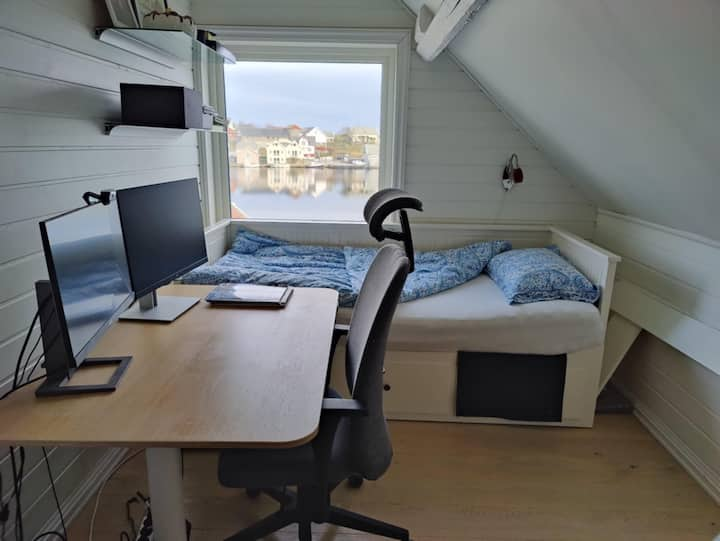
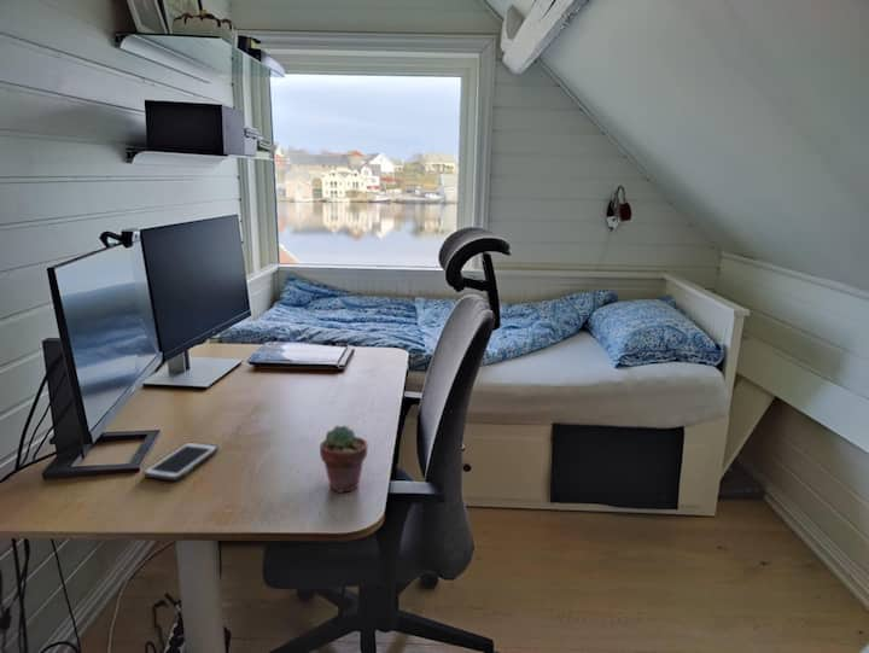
+ potted succulent (343, 455)
+ cell phone (182, 460)
